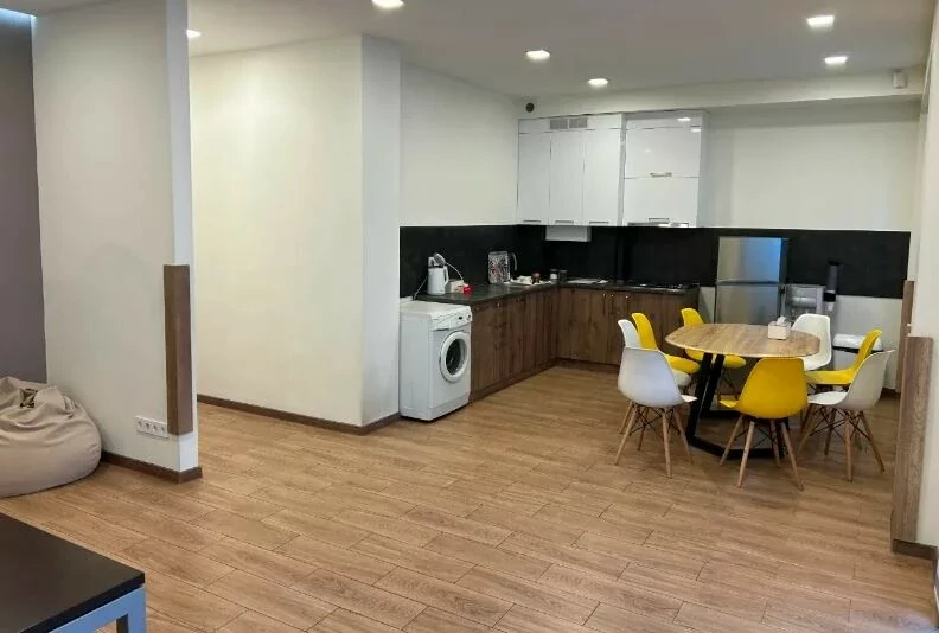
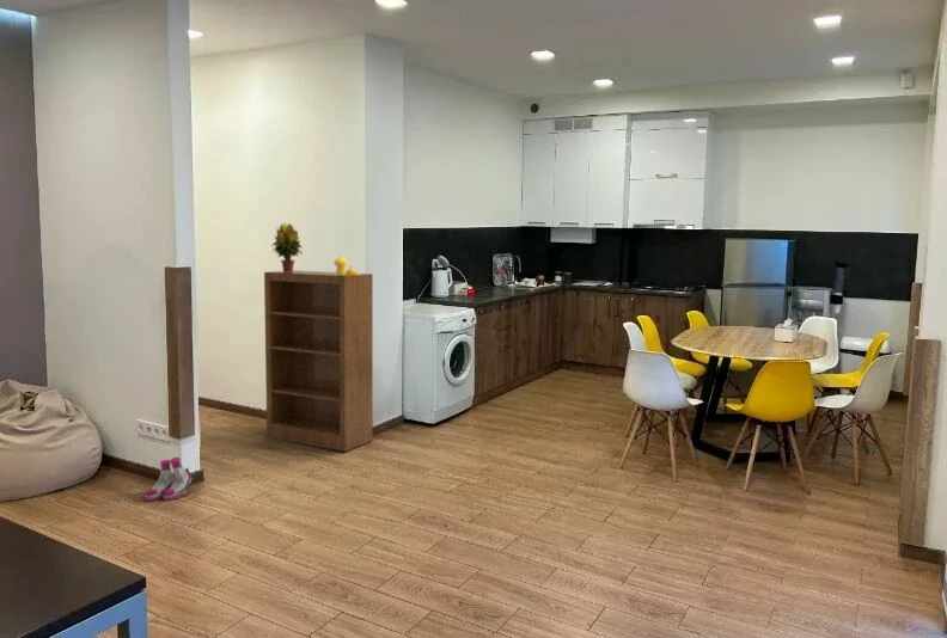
+ vase (347, 264)
+ potted plant (286, 246)
+ bookshelf (318, 356)
+ boots (167, 477)
